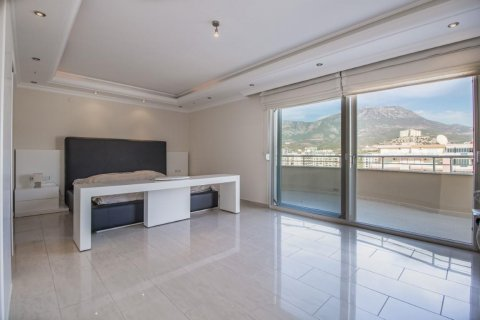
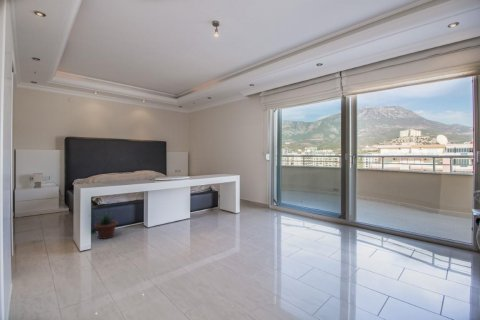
+ potted plant (104, 224)
